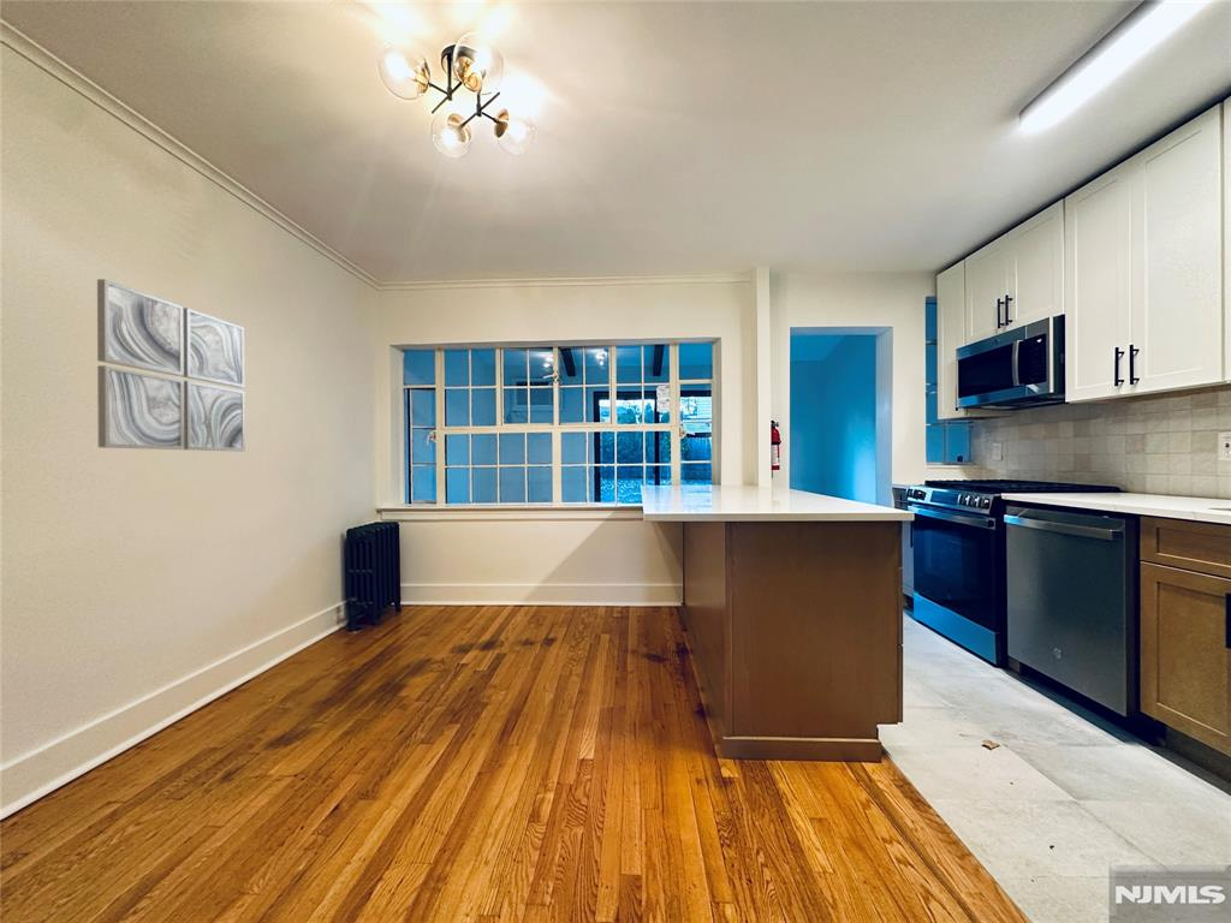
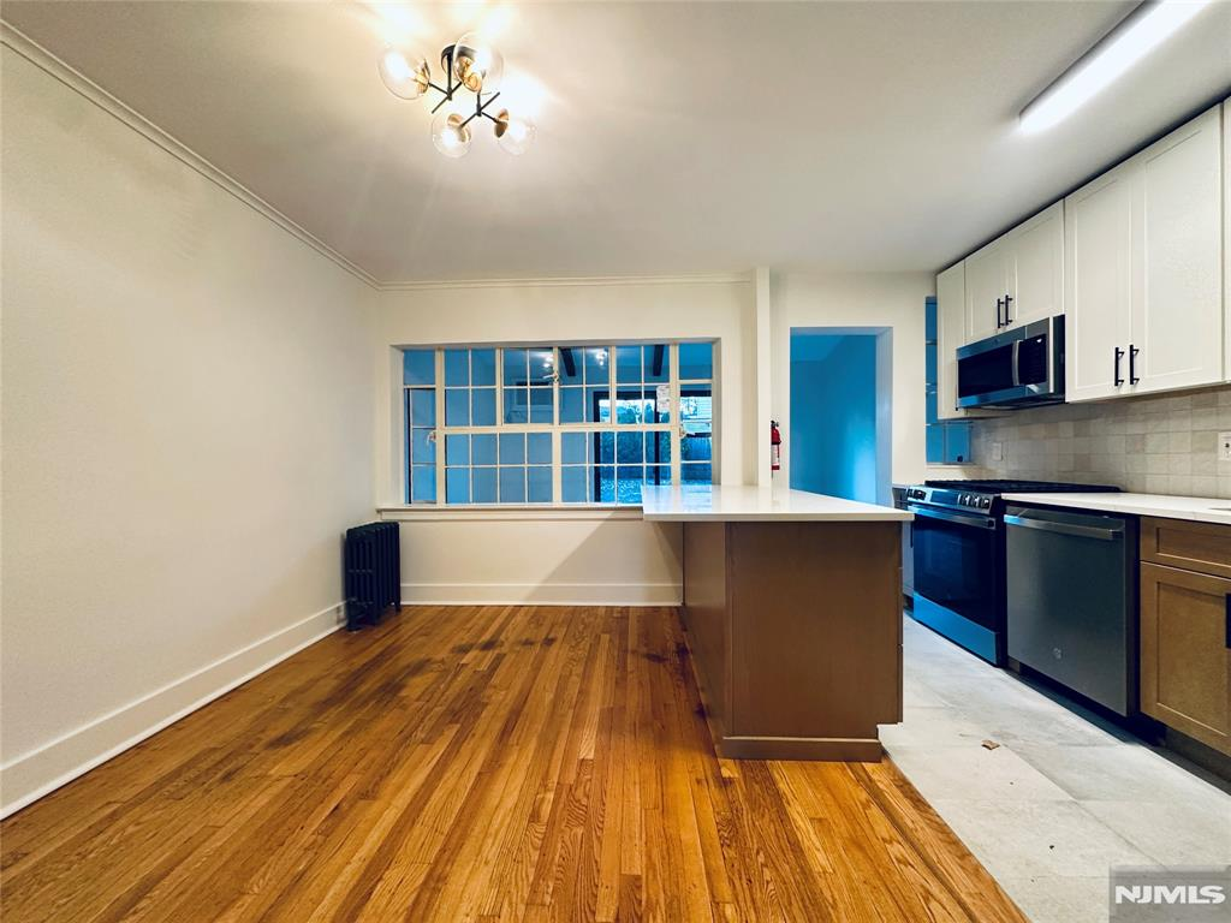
- wall art (182, 376)
